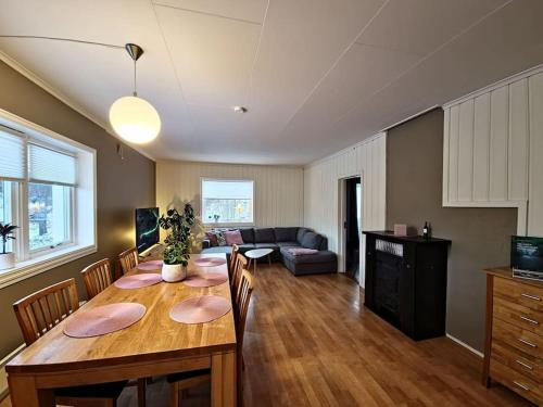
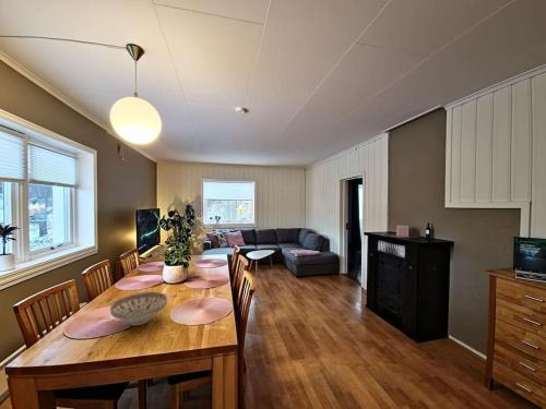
+ decorative bowl (140, 311)
